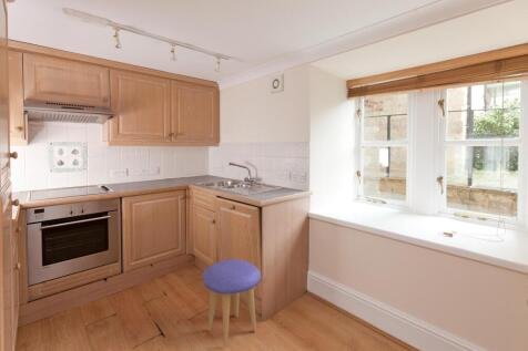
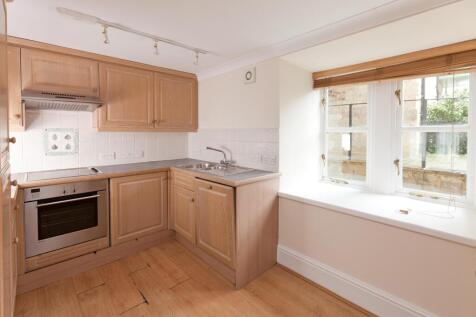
- stool (230, 299)
